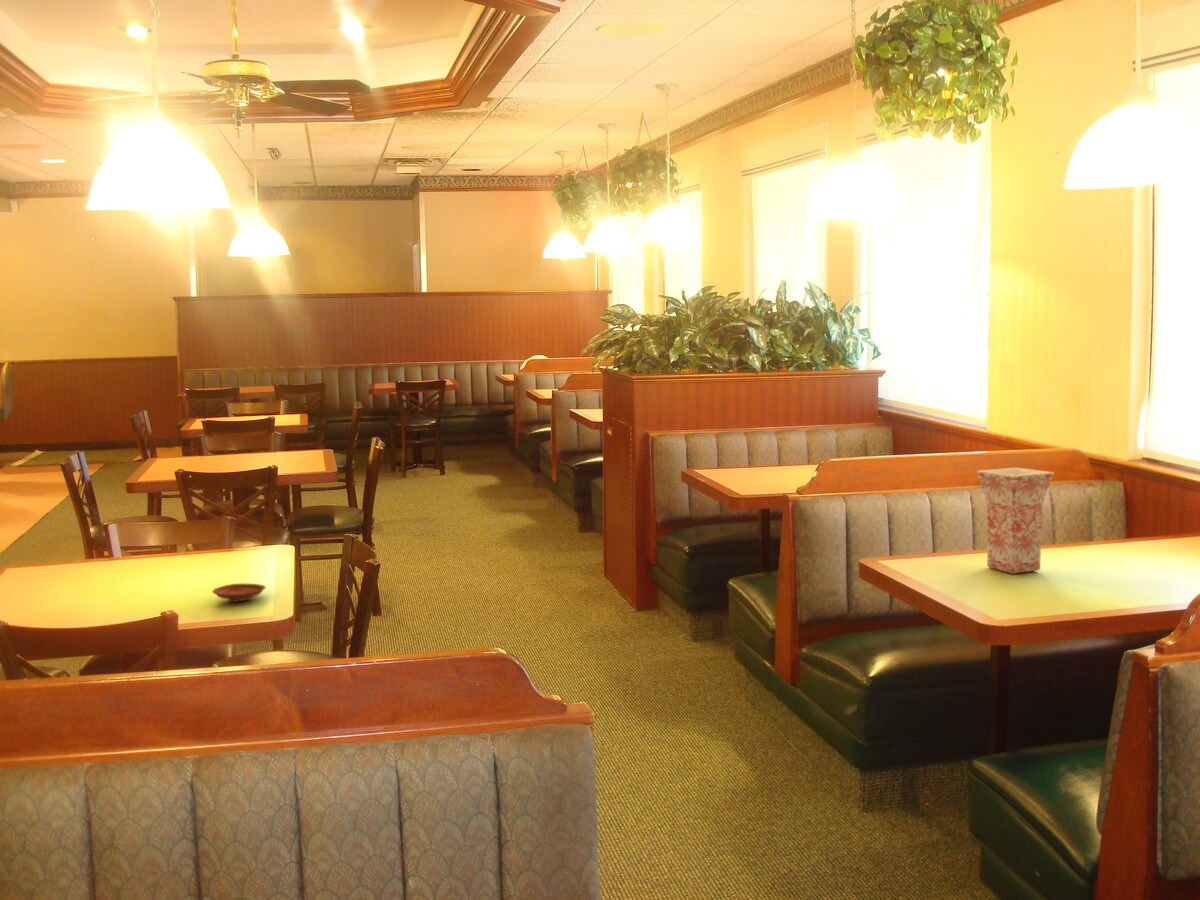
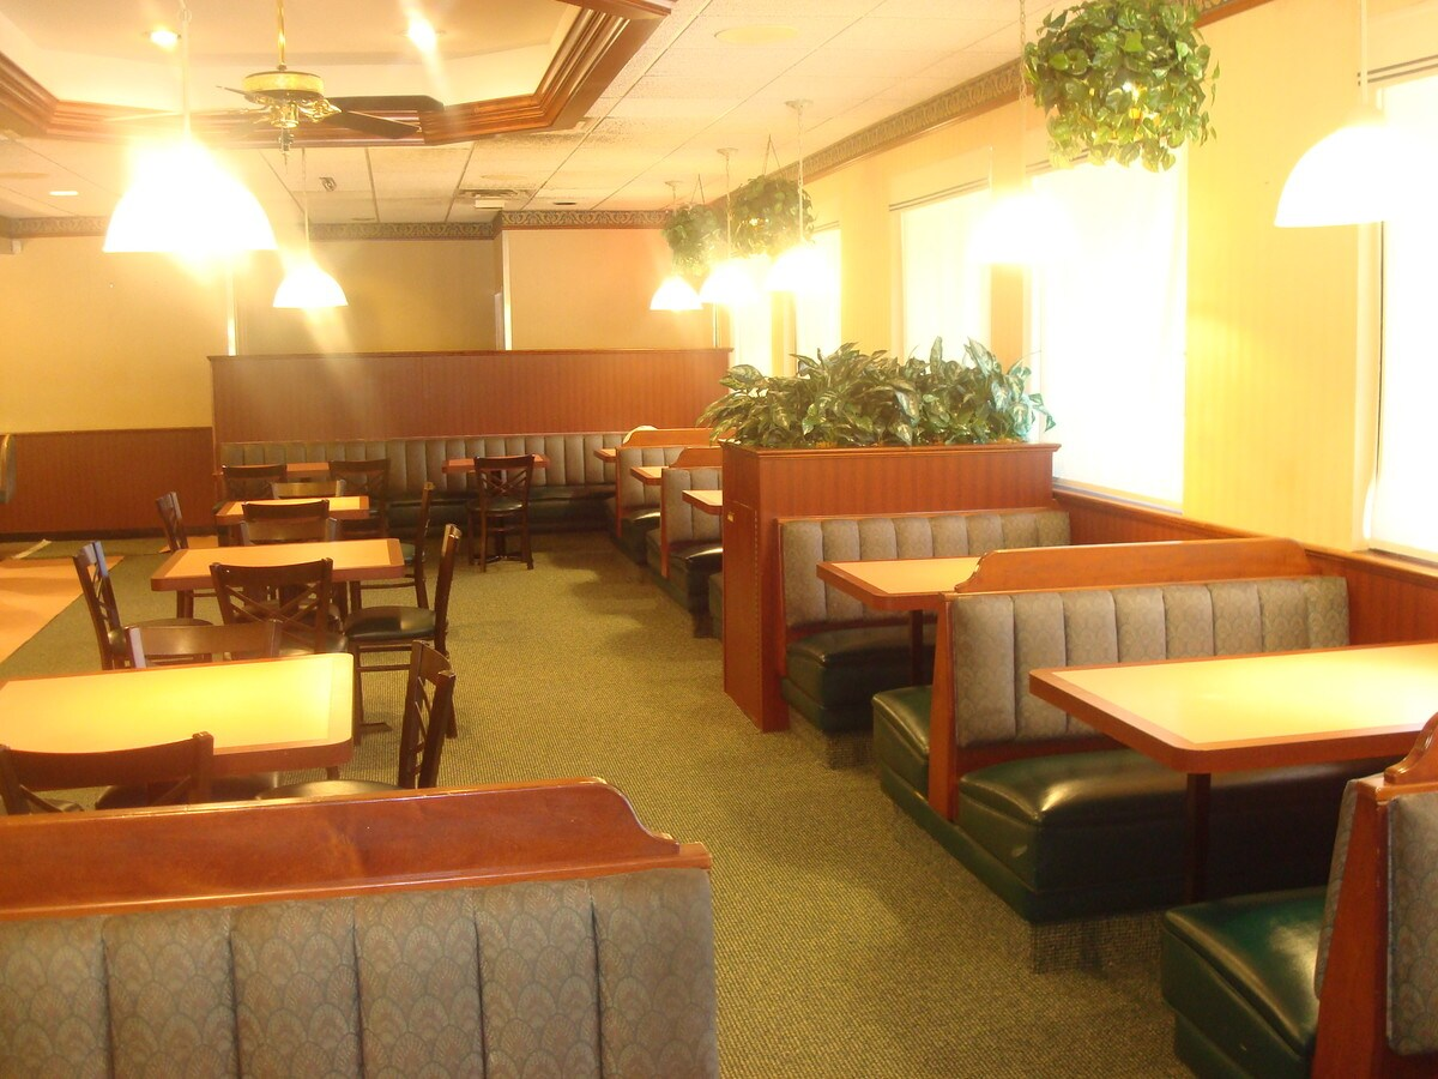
- vase (1014, 520)
- plate (239, 594)
